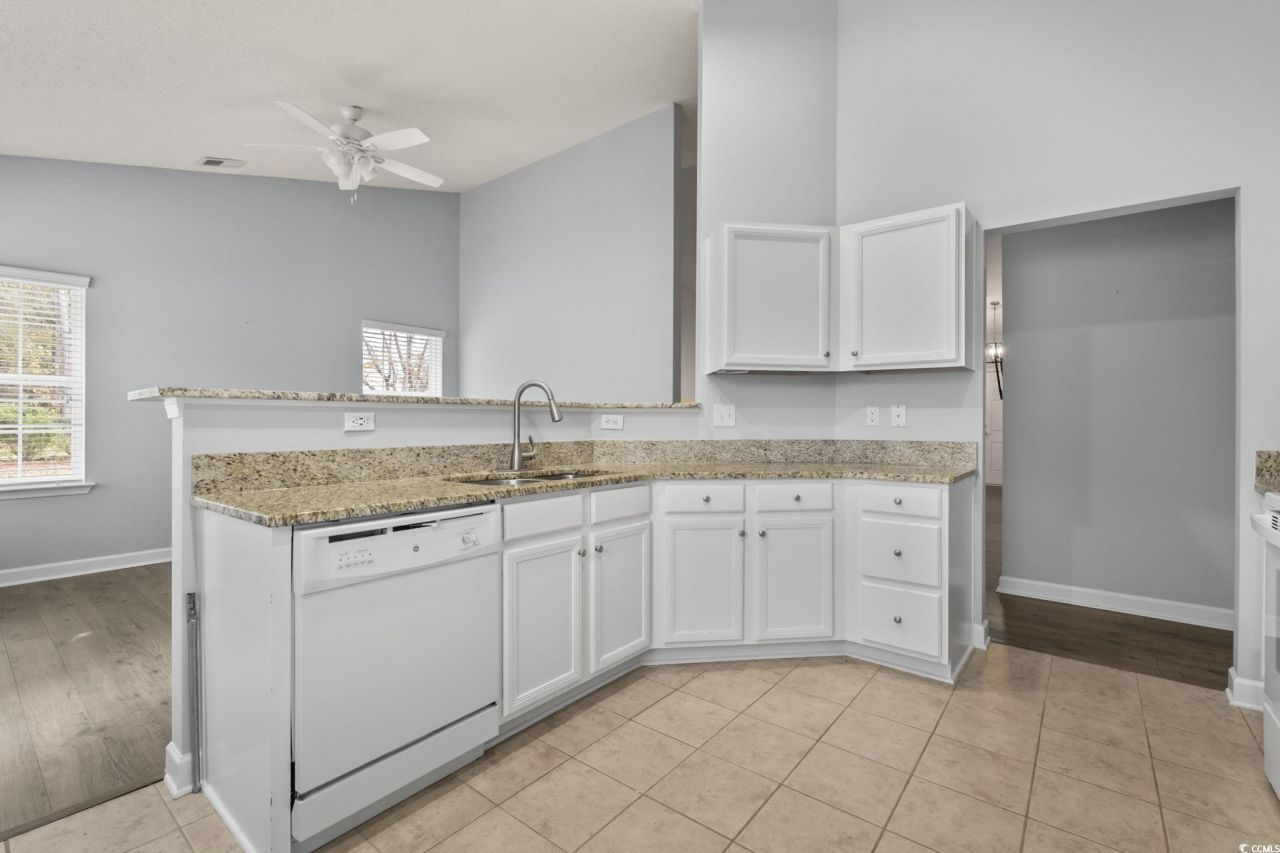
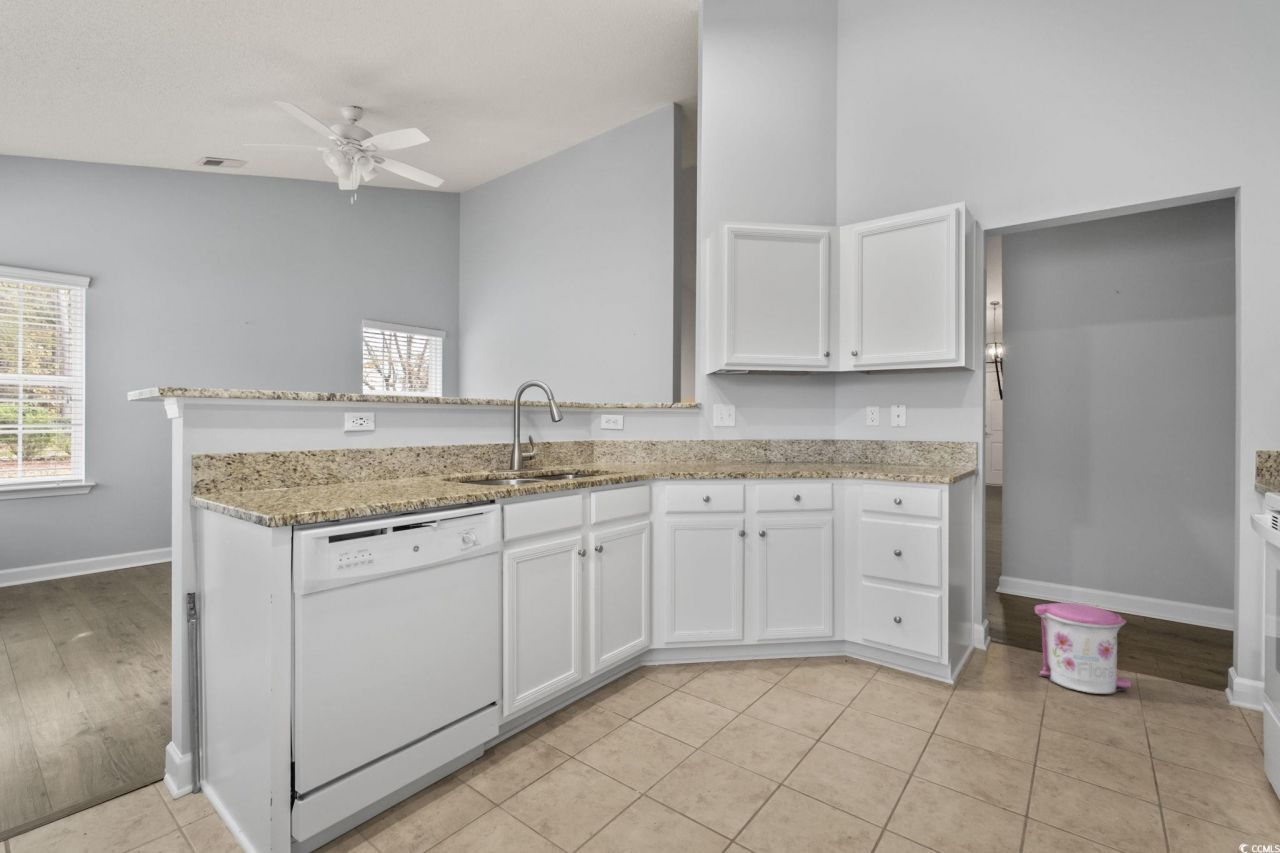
+ trash can (1080, 645)
